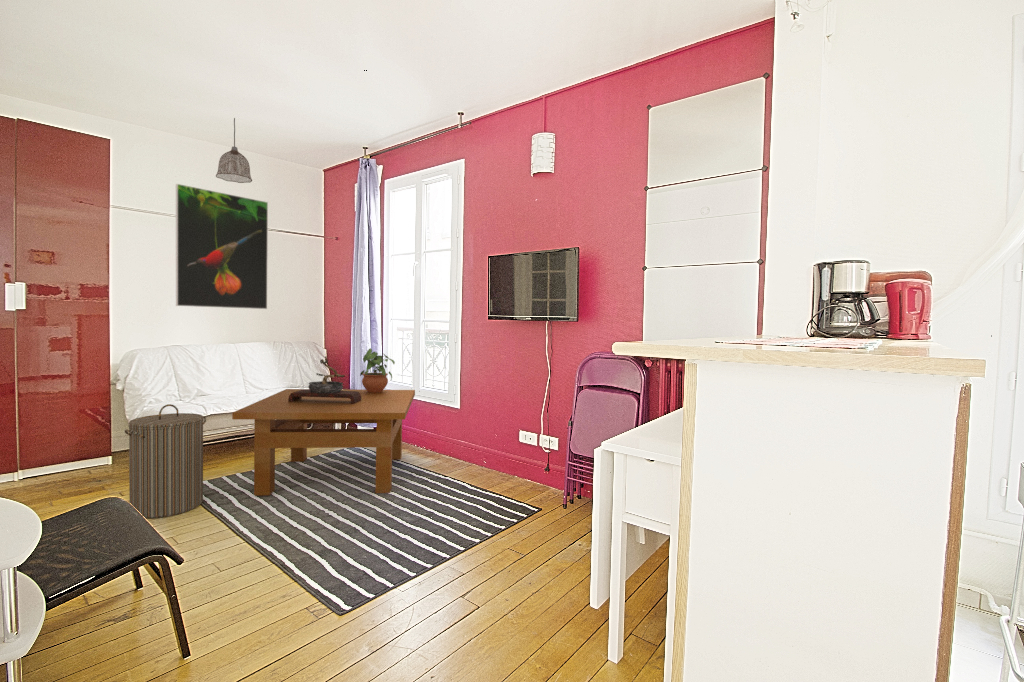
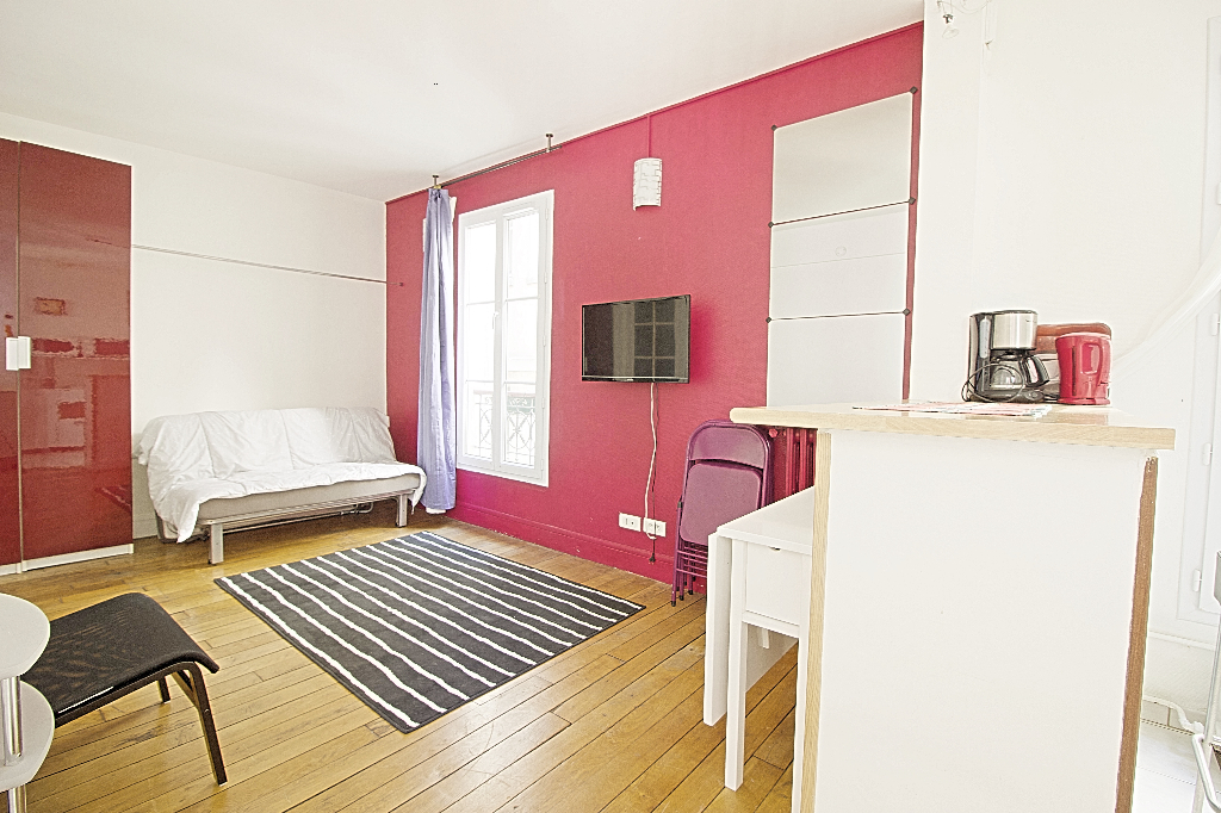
- bonsai tree (325, 378)
- laundry hamper (167, 455)
- potted plant (373, 369)
- pendant lamp (234, 148)
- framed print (224, 250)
- table (337, 436)
